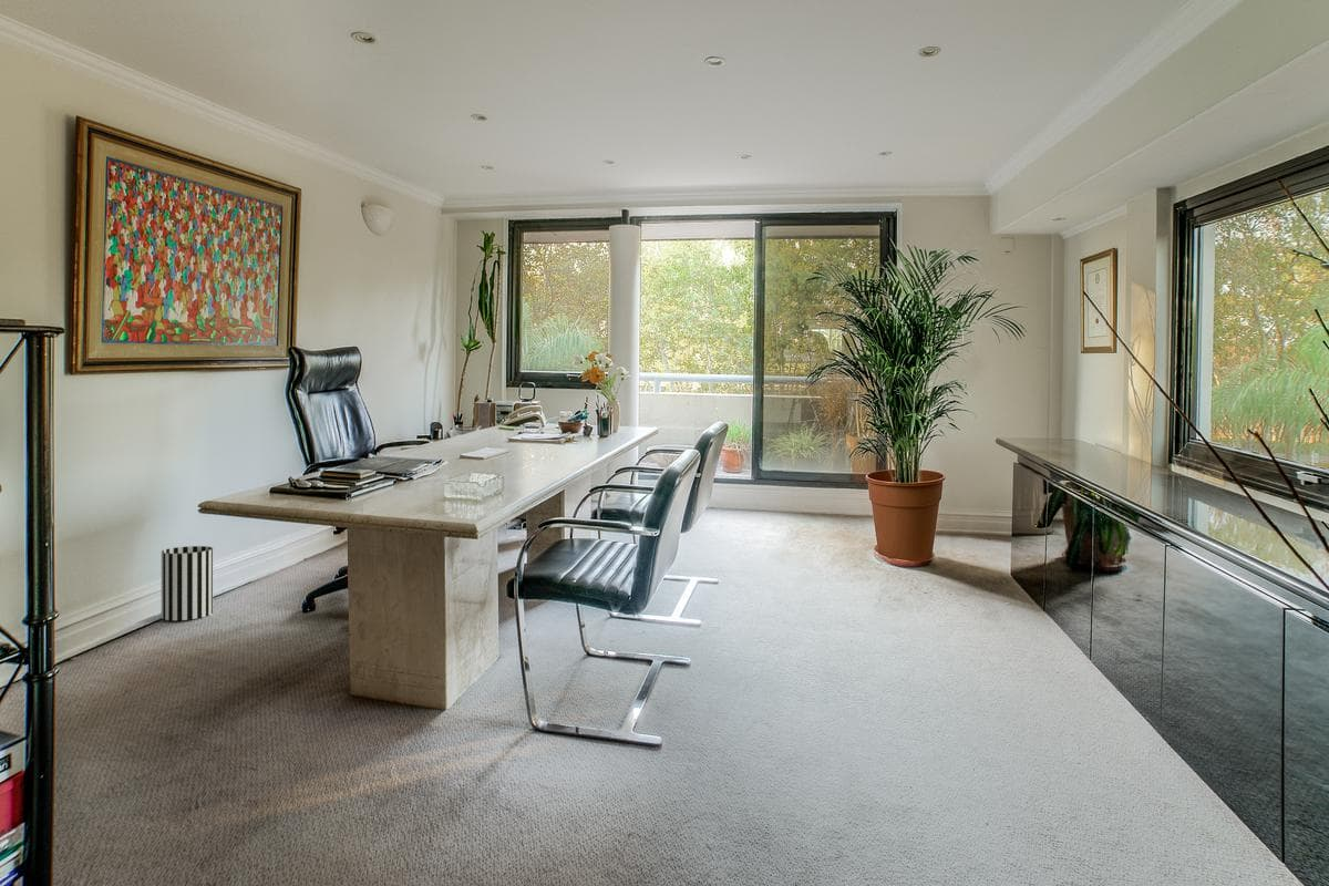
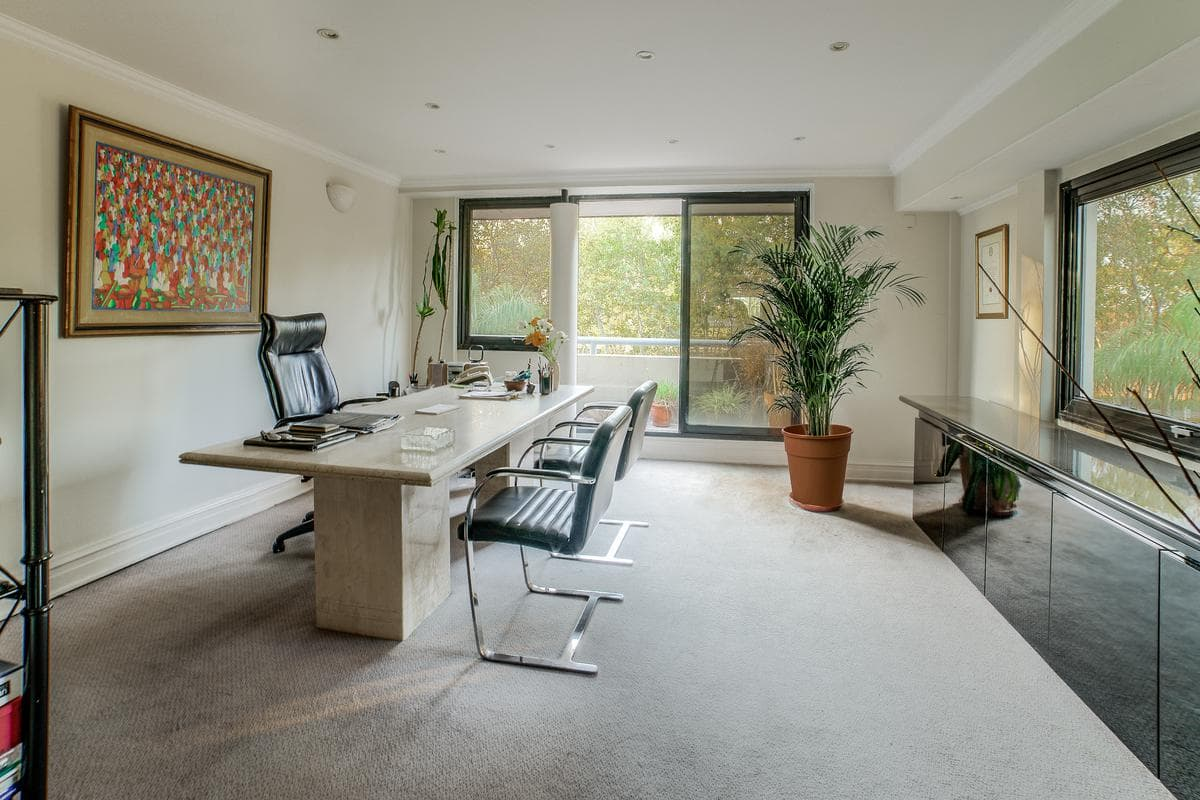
- wastebasket (187, 581)
